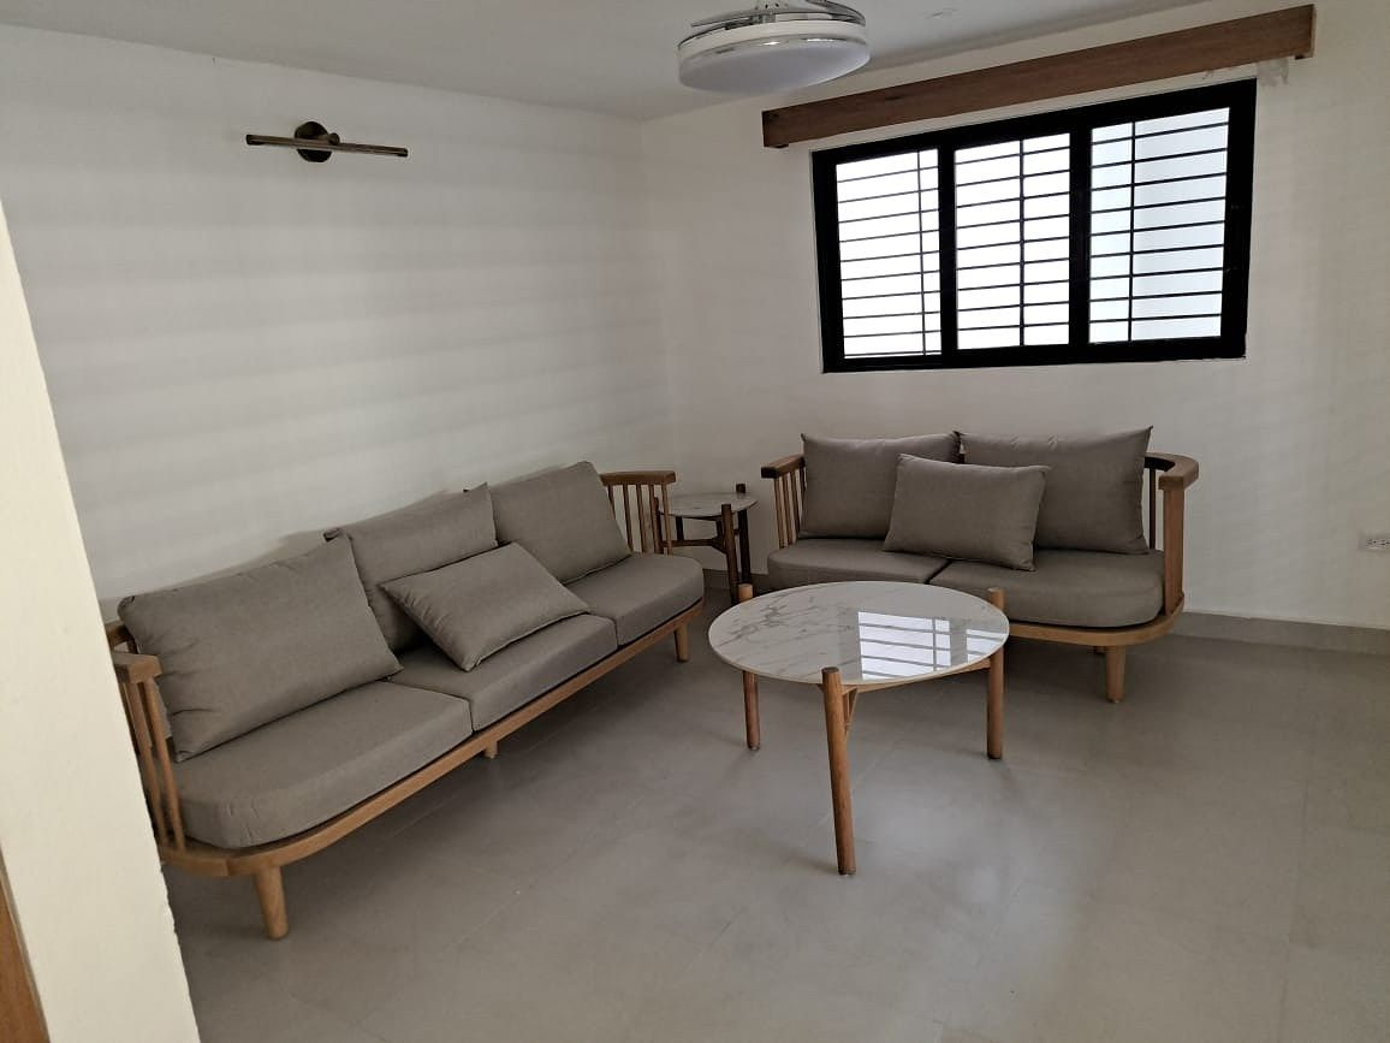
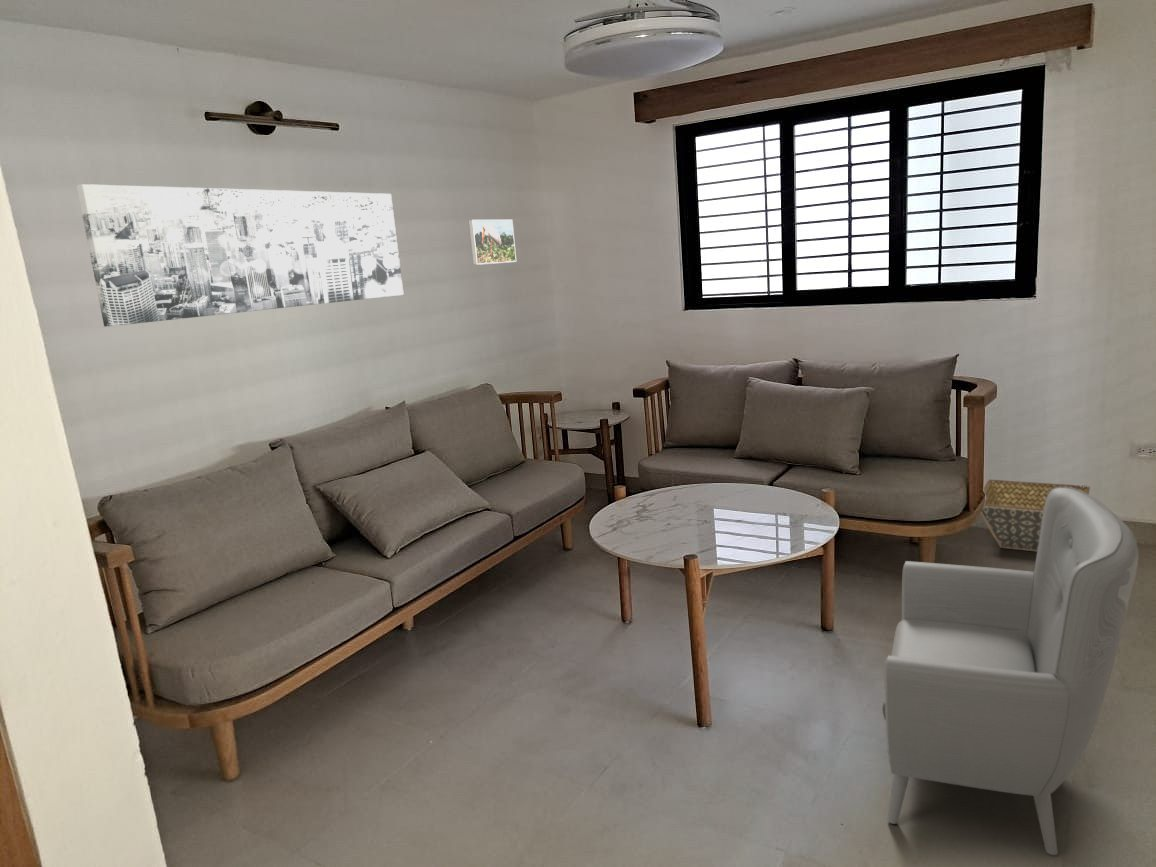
+ wall art (269, 250)
+ armchair (1002, 657)
+ basket (1032, 518)
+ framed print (493, 241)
